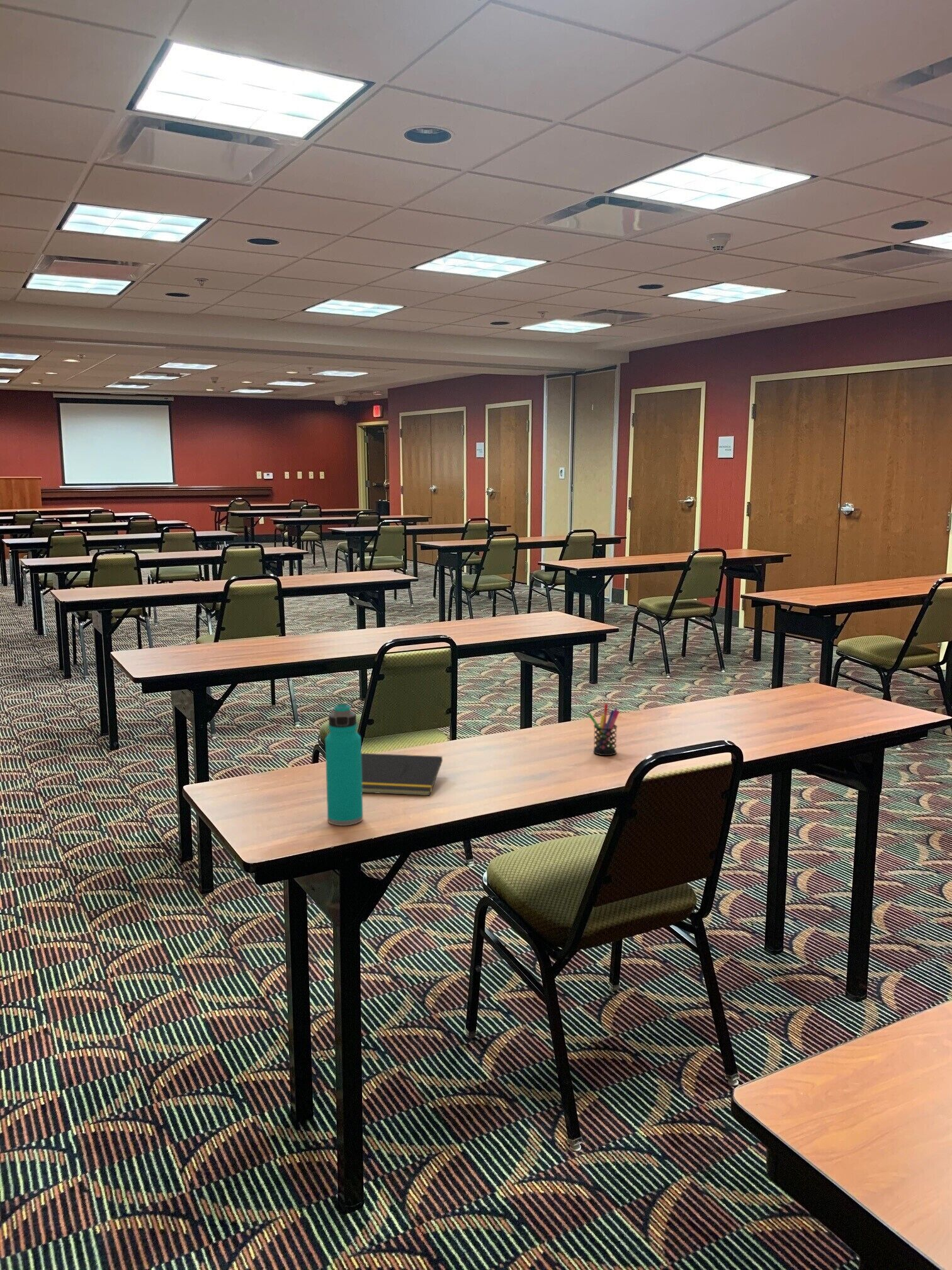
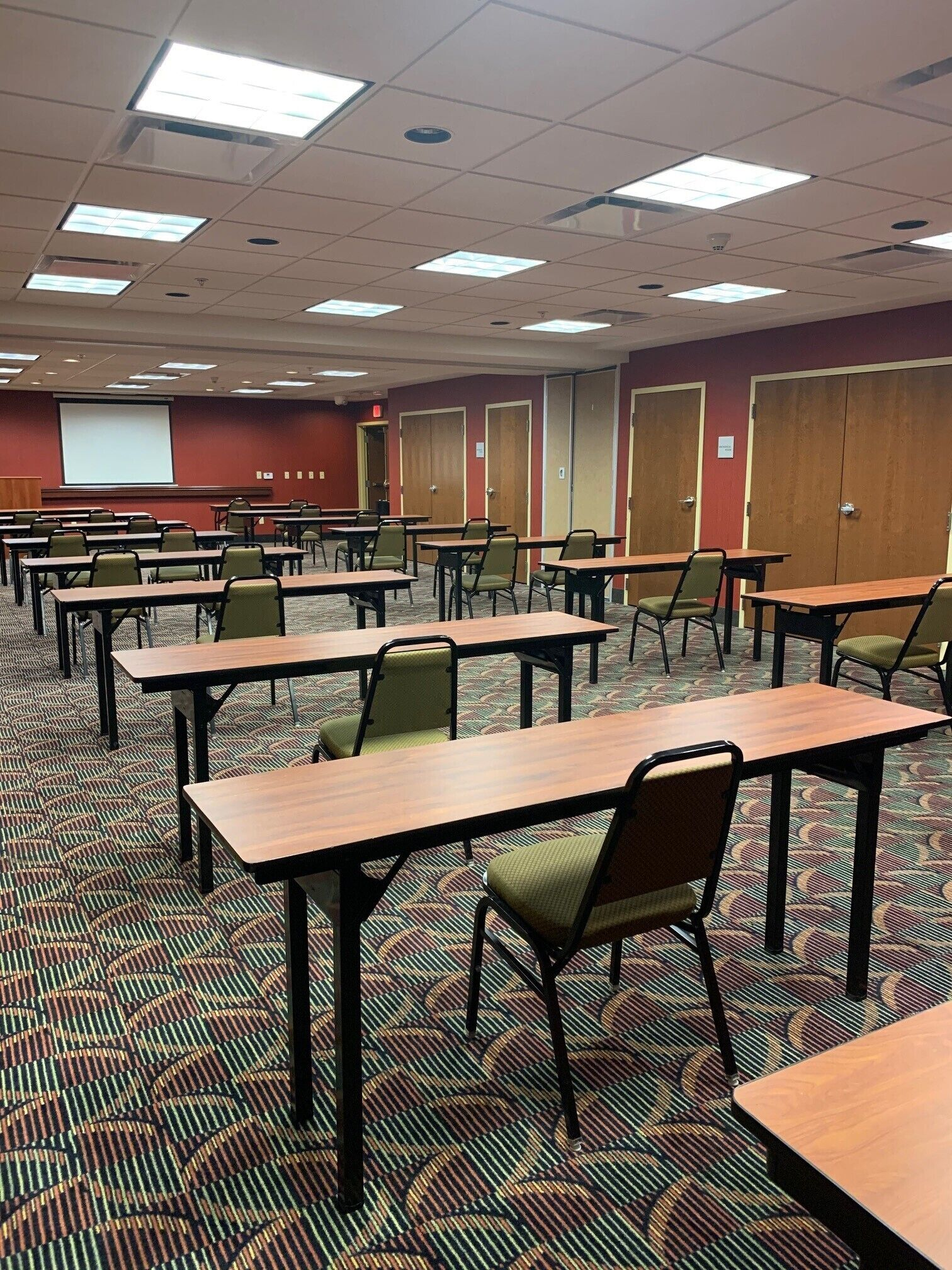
- water bottle (344, 762)
- pen holder (603, 729)
- notepad (388, 773)
